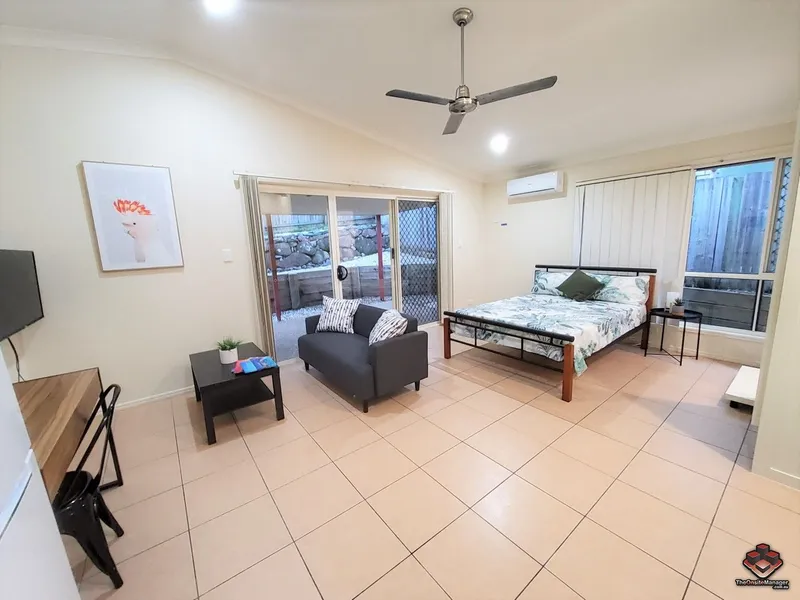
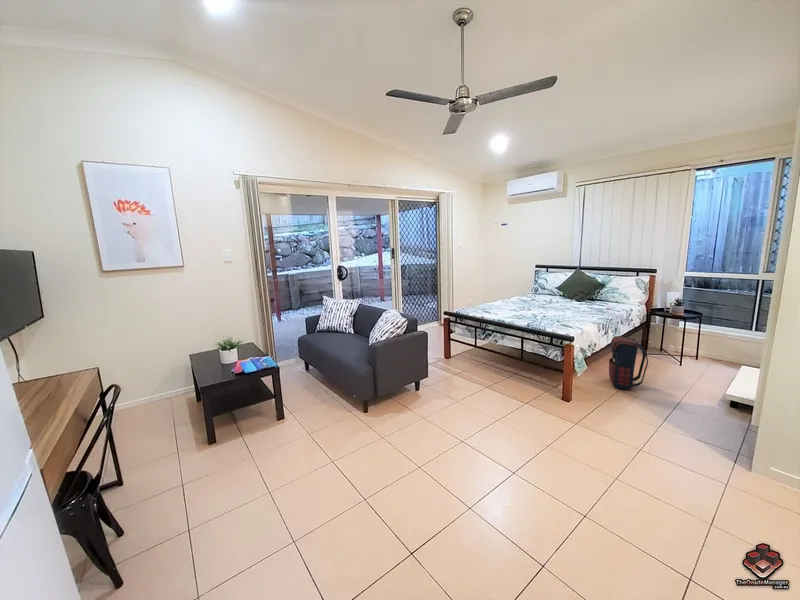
+ satchel (627, 361)
